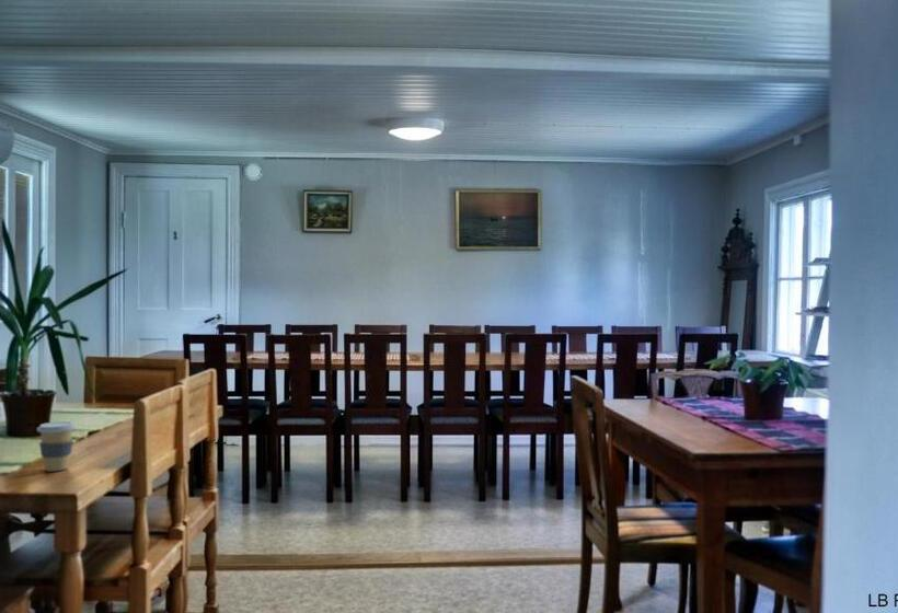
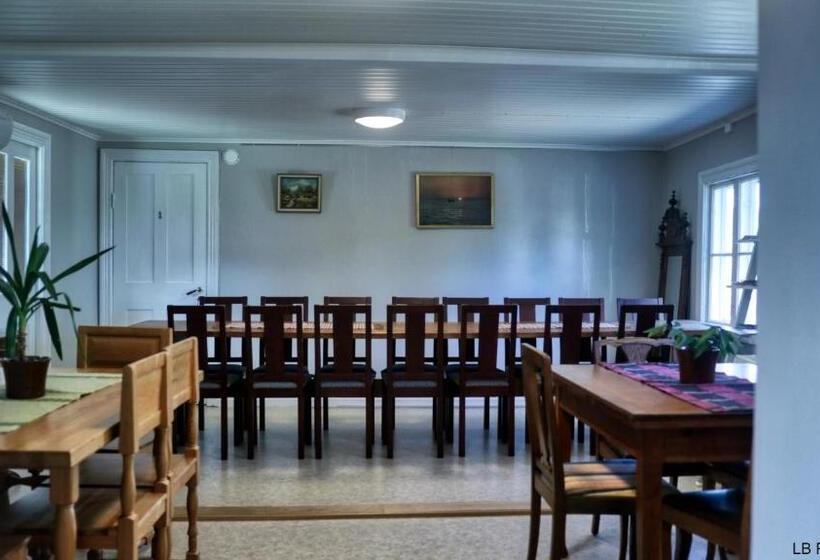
- coffee cup (56, 446)
